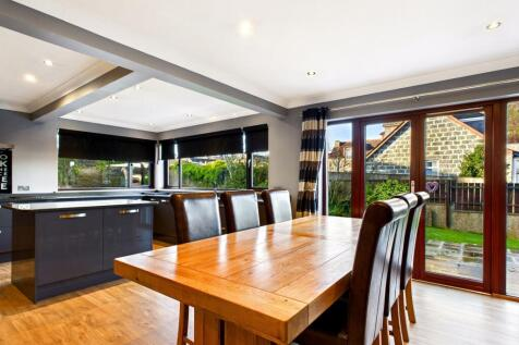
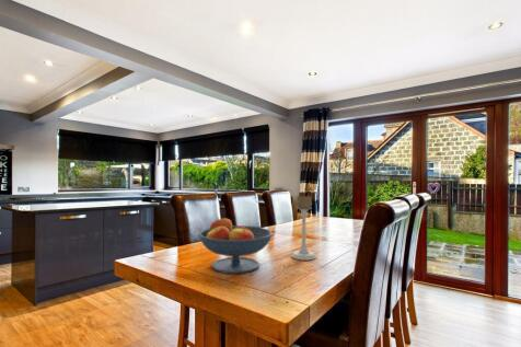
+ candle holder (303, 225)
+ fruit bowl (235, 243)
